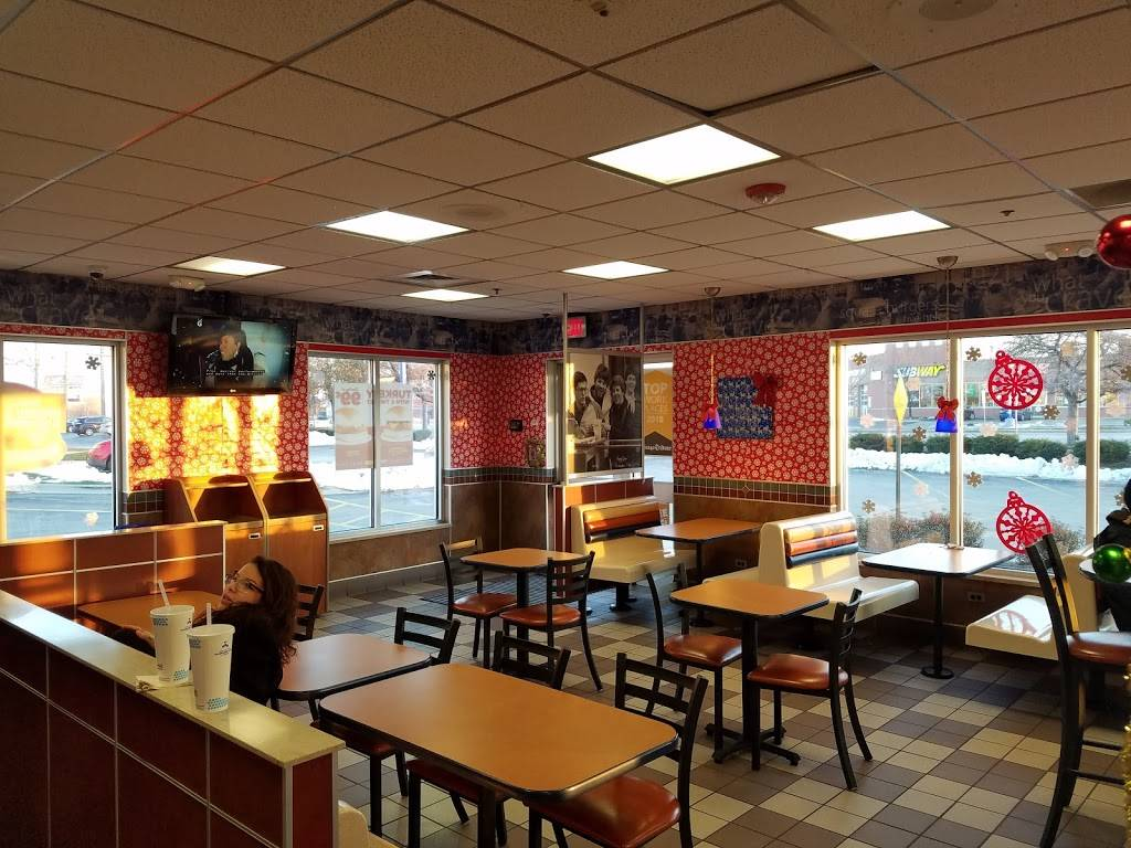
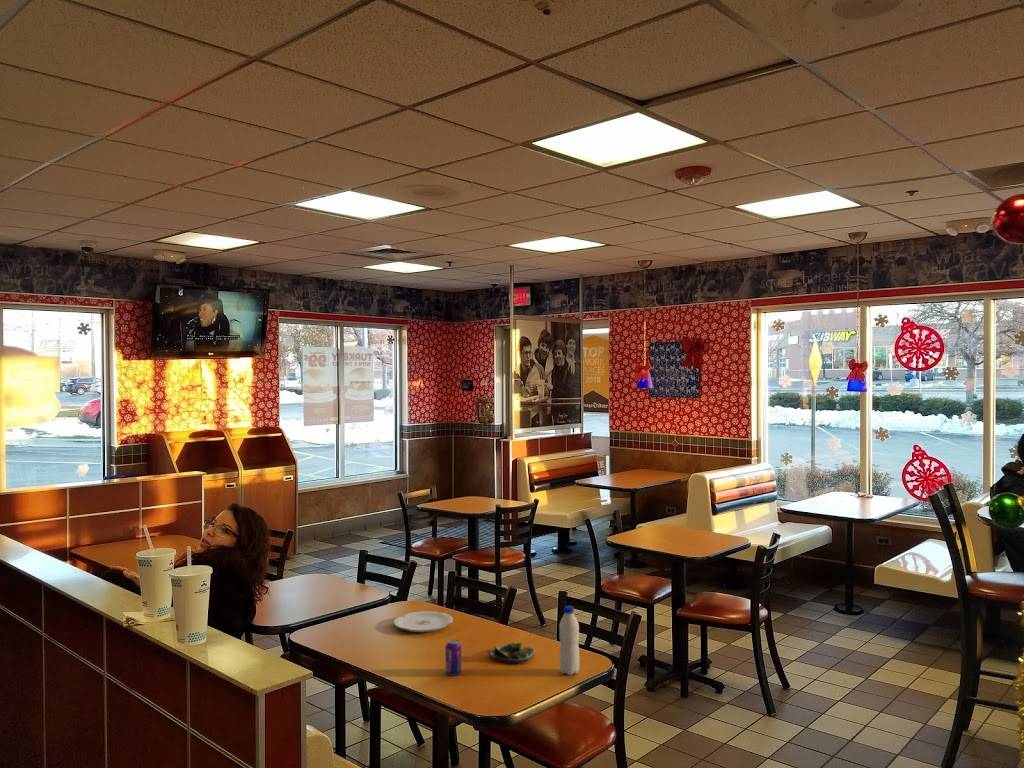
+ salad plate (511, 650)
+ water bottle (569, 639)
+ beverage can (453, 657)
+ plate (423, 622)
